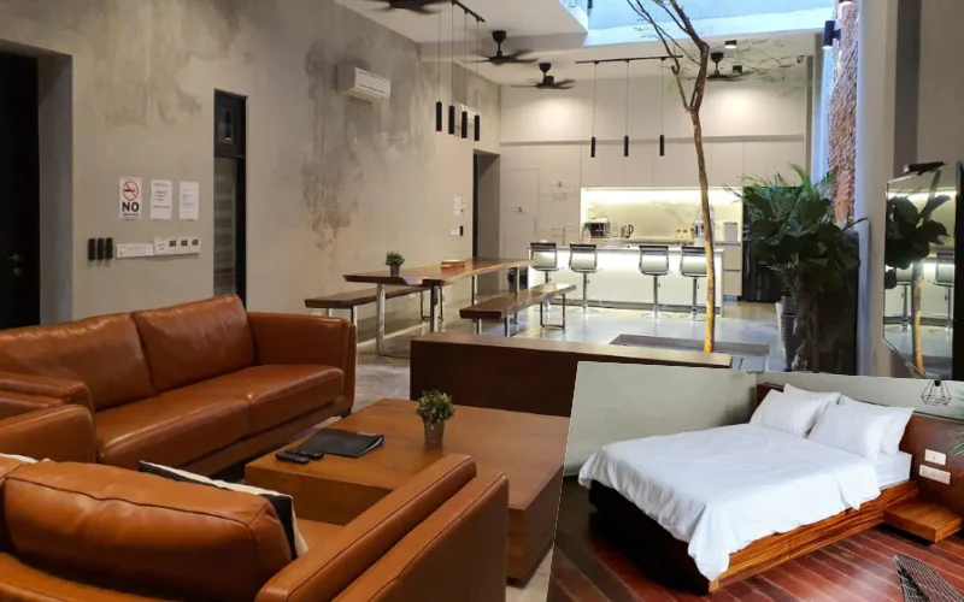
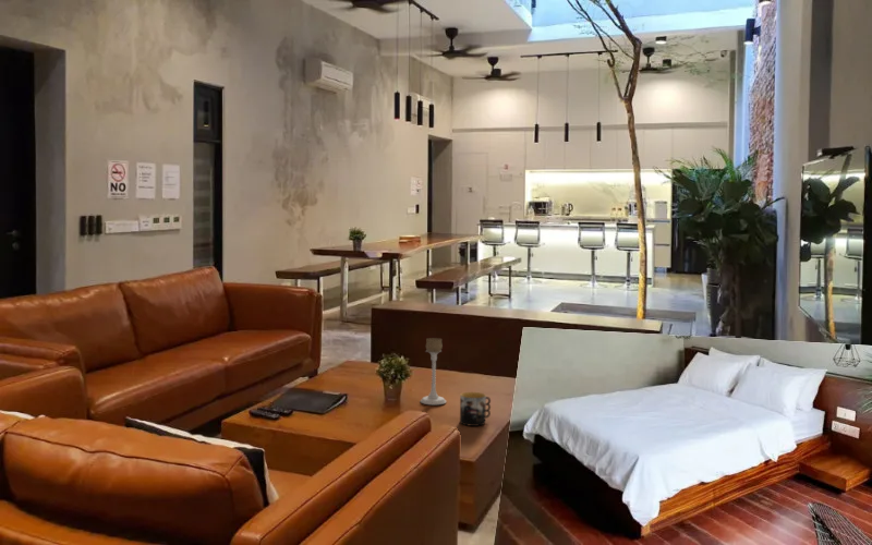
+ mug (475, 408)
+ candle holder (433, 370)
